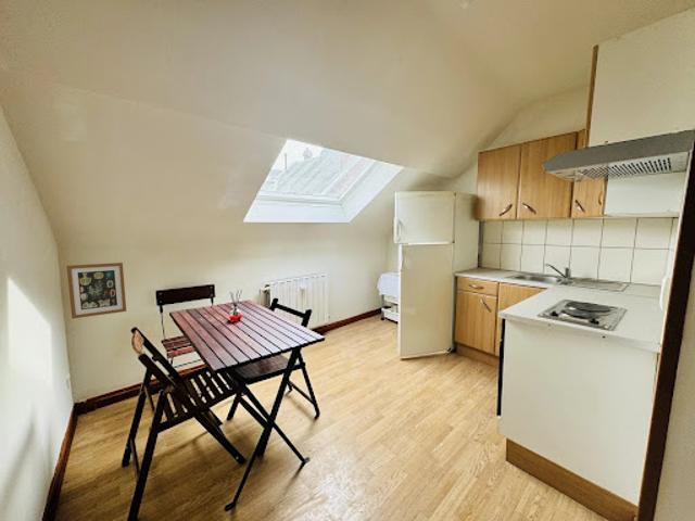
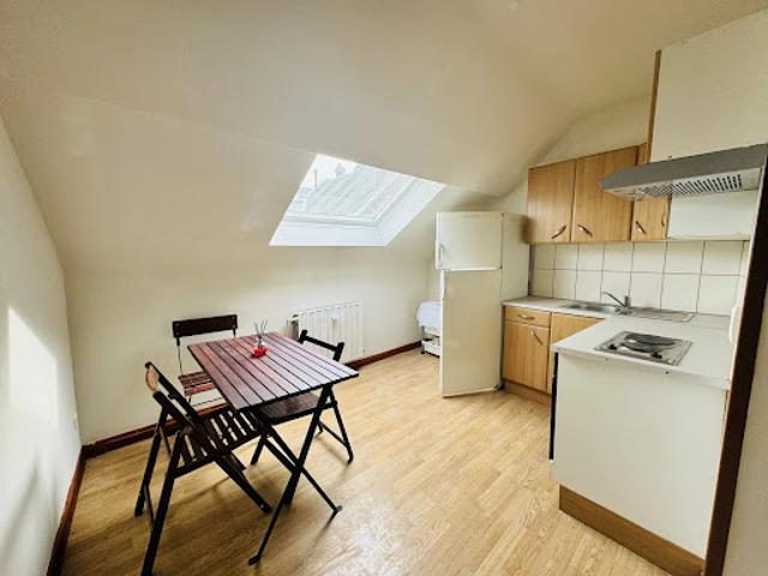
- wall art (98, 289)
